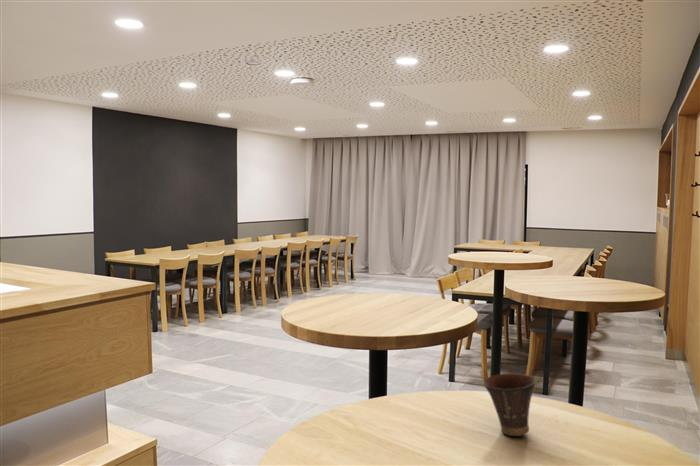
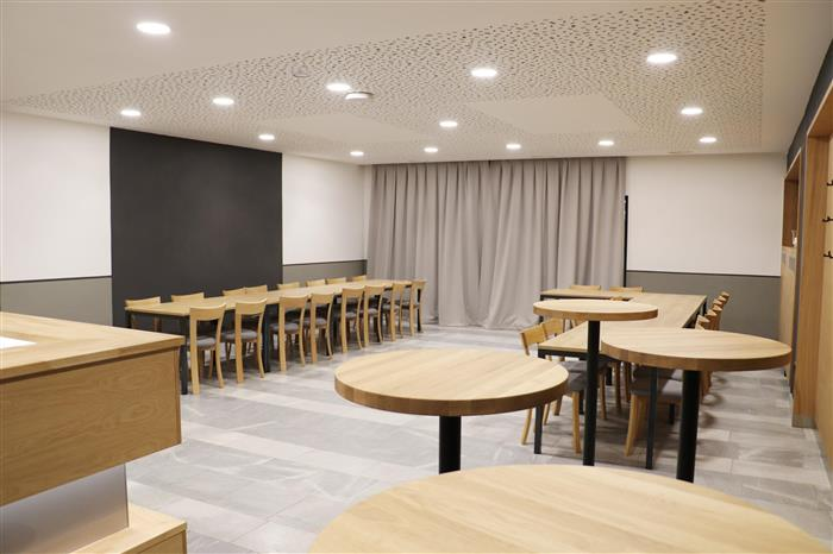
- cup (508, 404)
